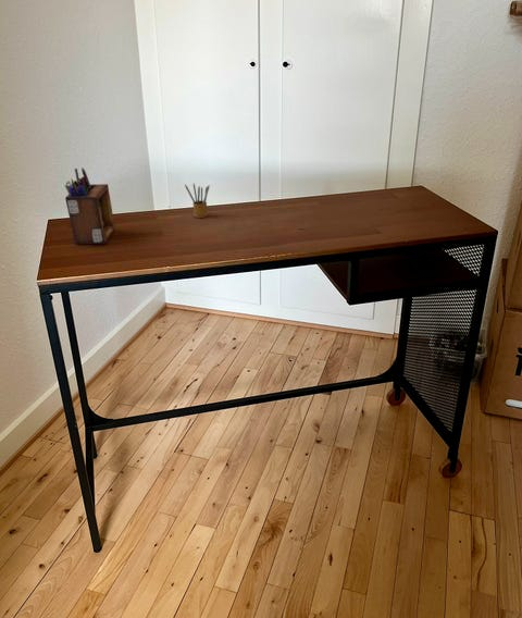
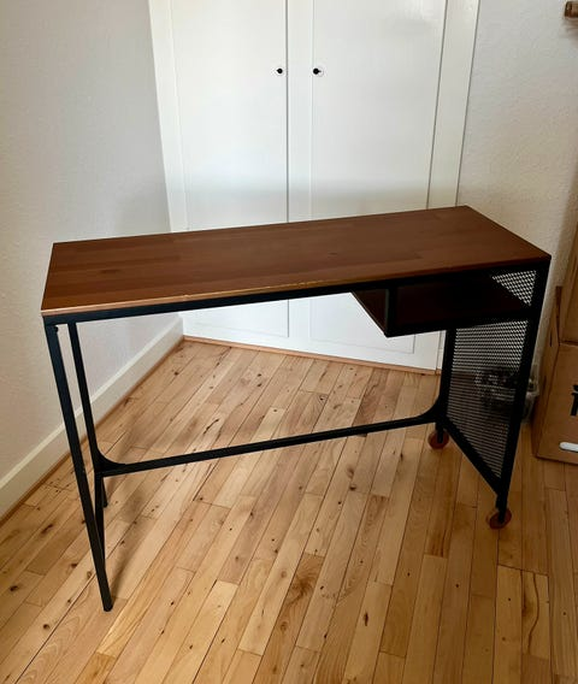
- pencil box (198, 199)
- desk organizer (89, 205)
